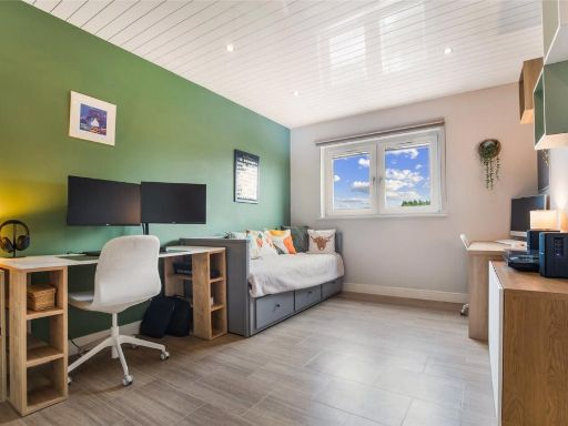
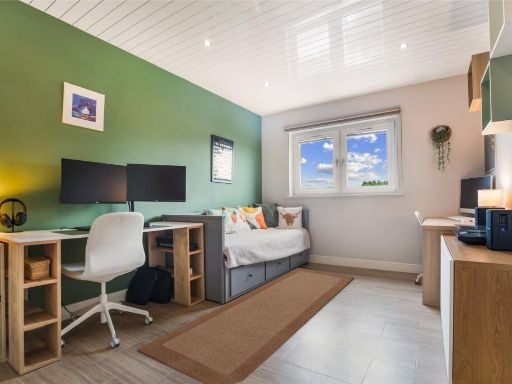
+ rug (279, 302)
